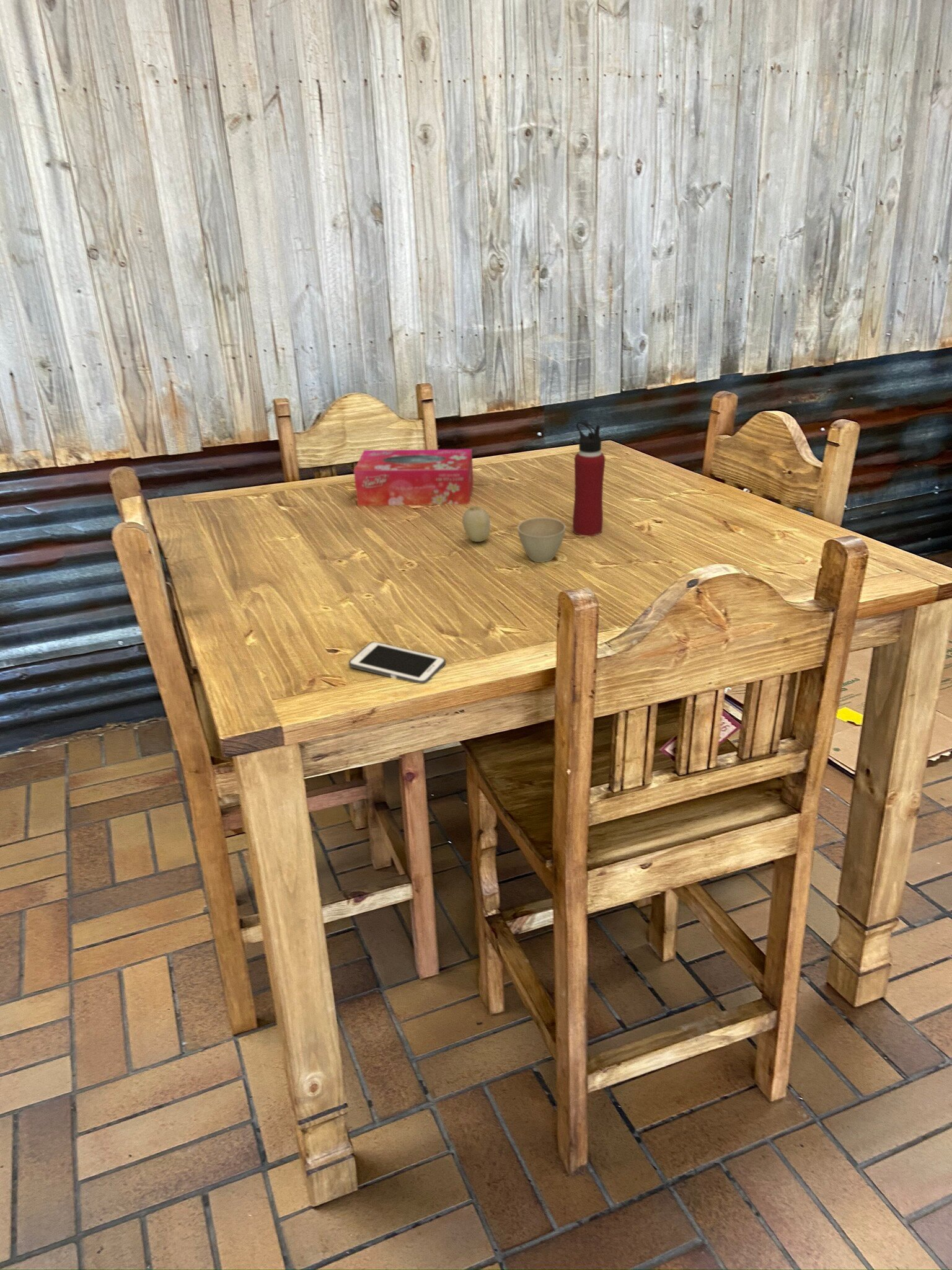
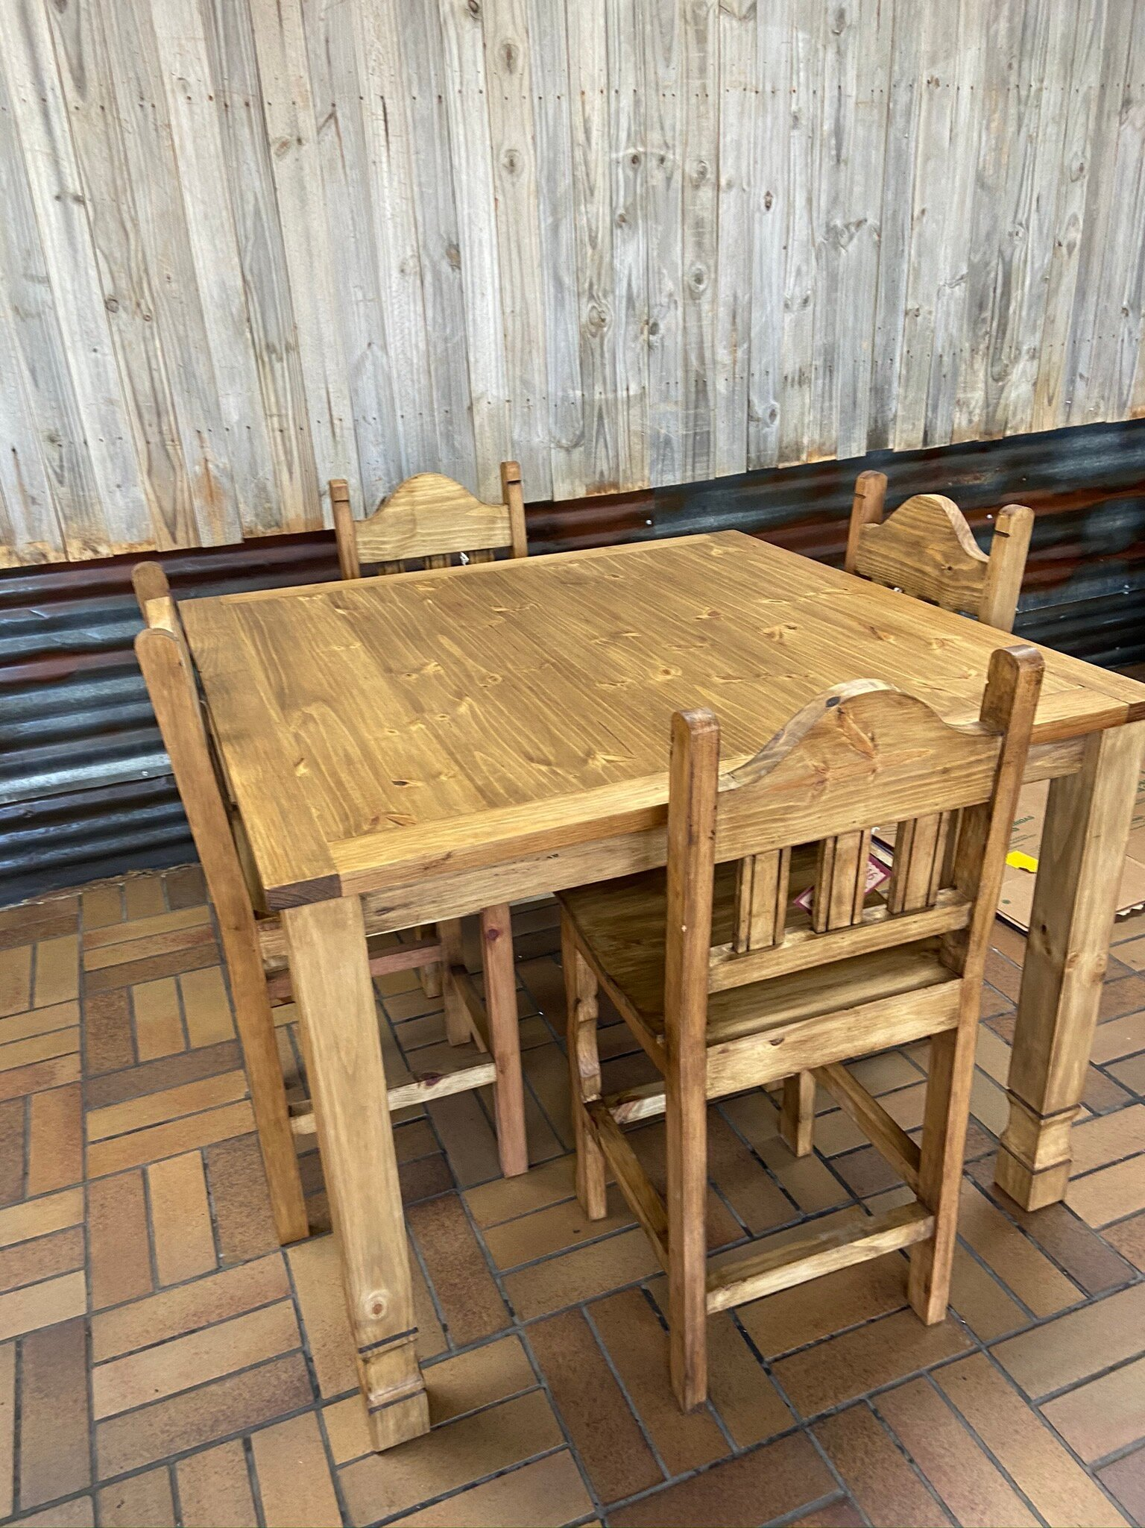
- cell phone (397, 662)
- tissue box (415, 477)
- flower pot (541, 542)
- water bottle (589, 479)
- fruit (476, 524)
